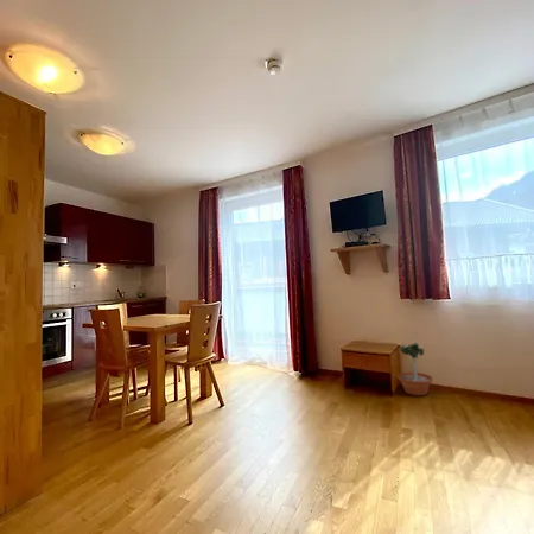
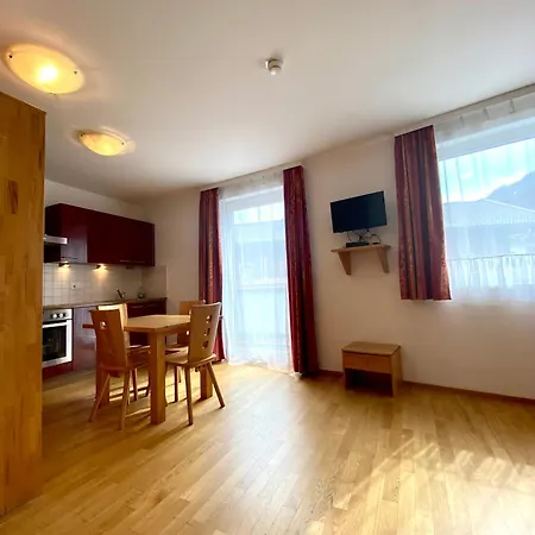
- potted tree (413, 364)
